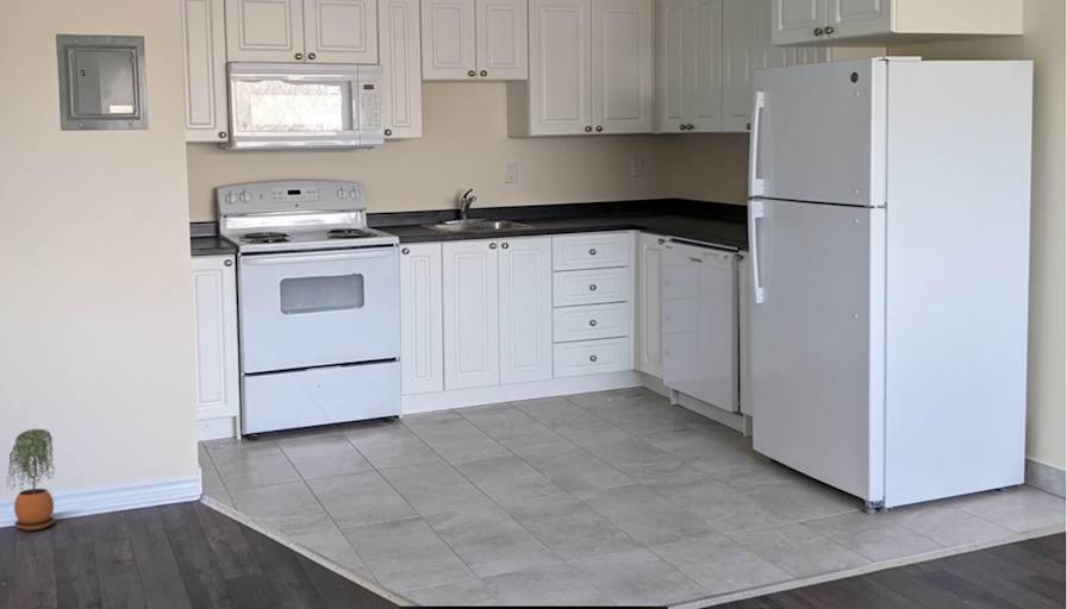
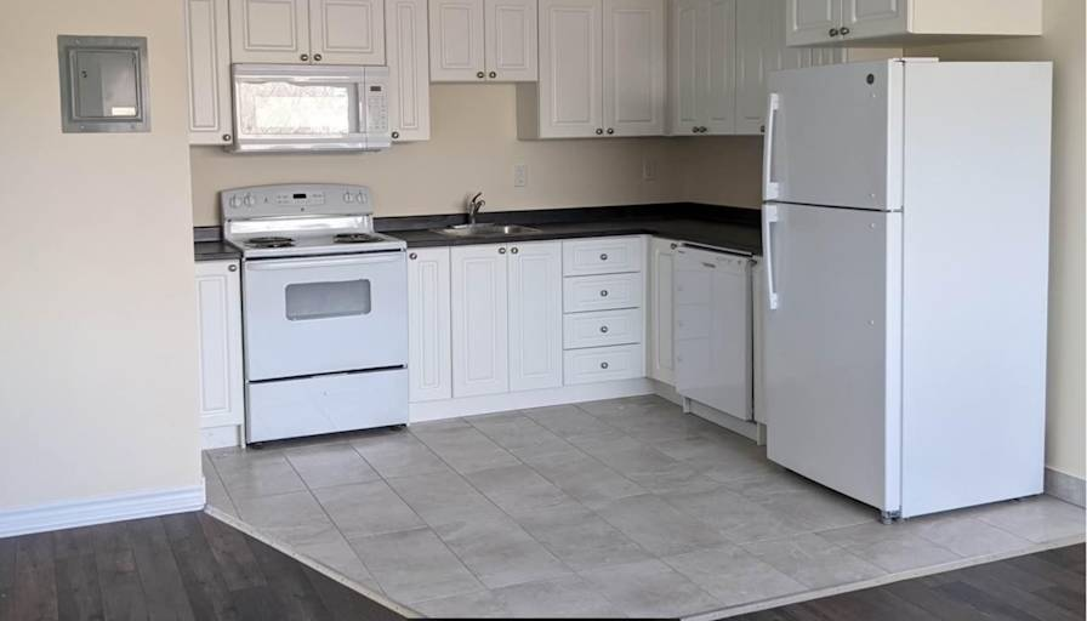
- potted plant (31, 478)
